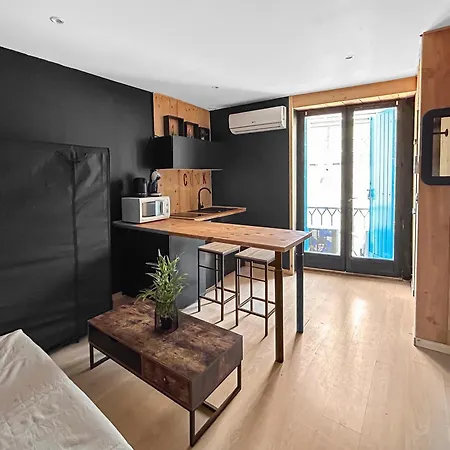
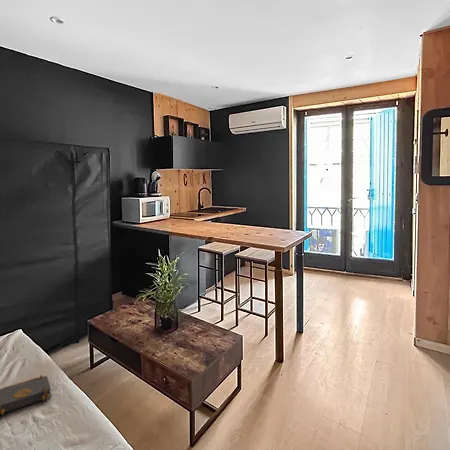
+ book (22, 393)
